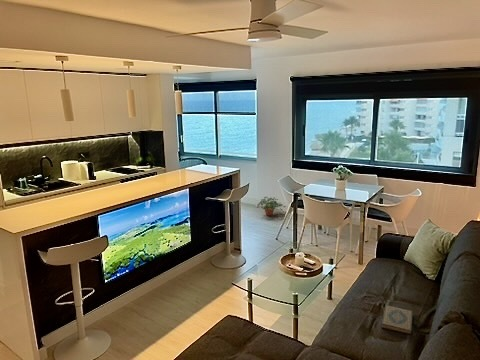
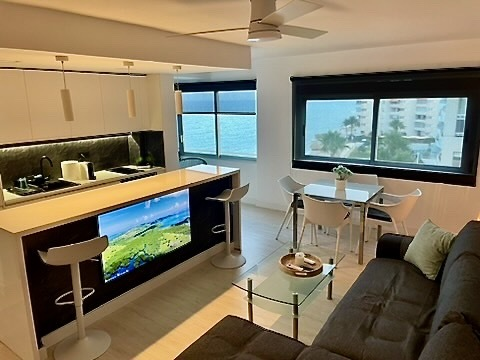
- potted plant (271, 207)
- hardback book (397, 319)
